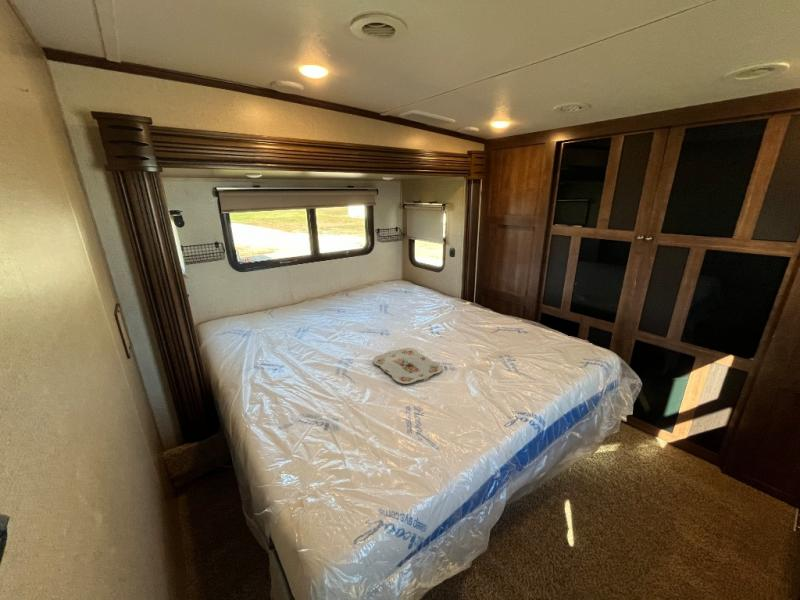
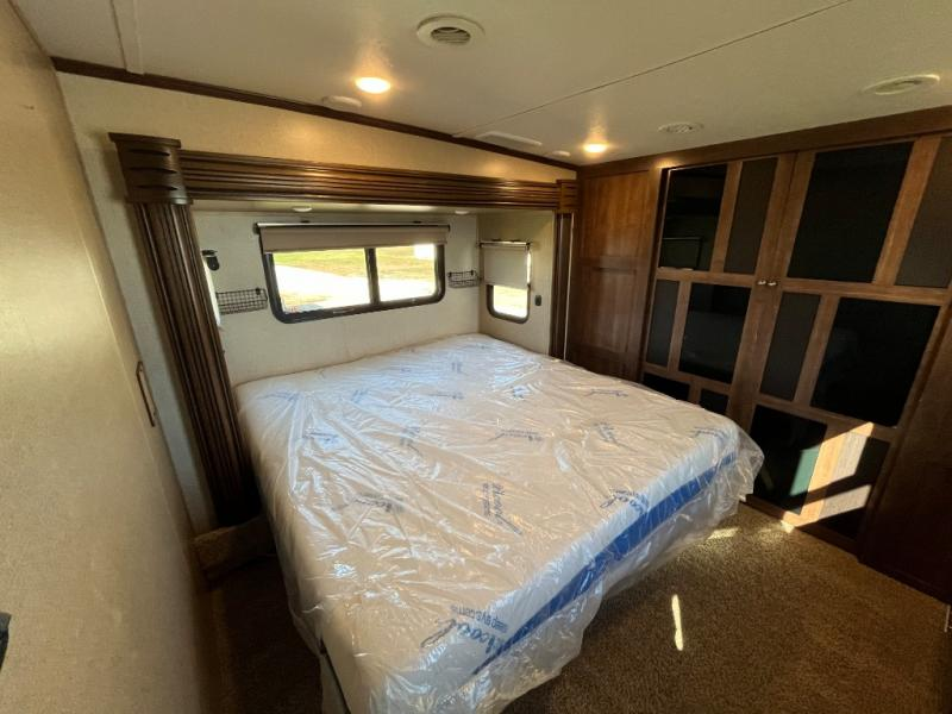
- serving tray (406, 364)
